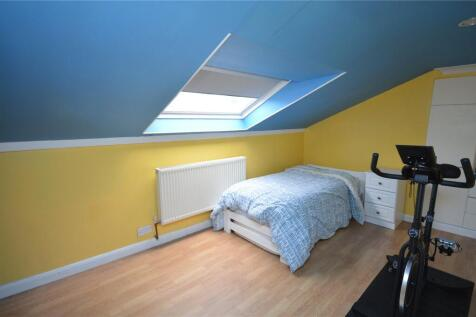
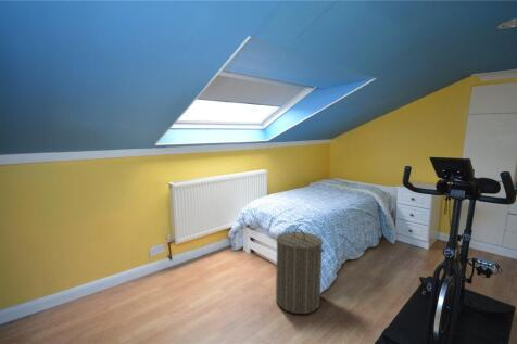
+ laundry hamper (299, 265)
